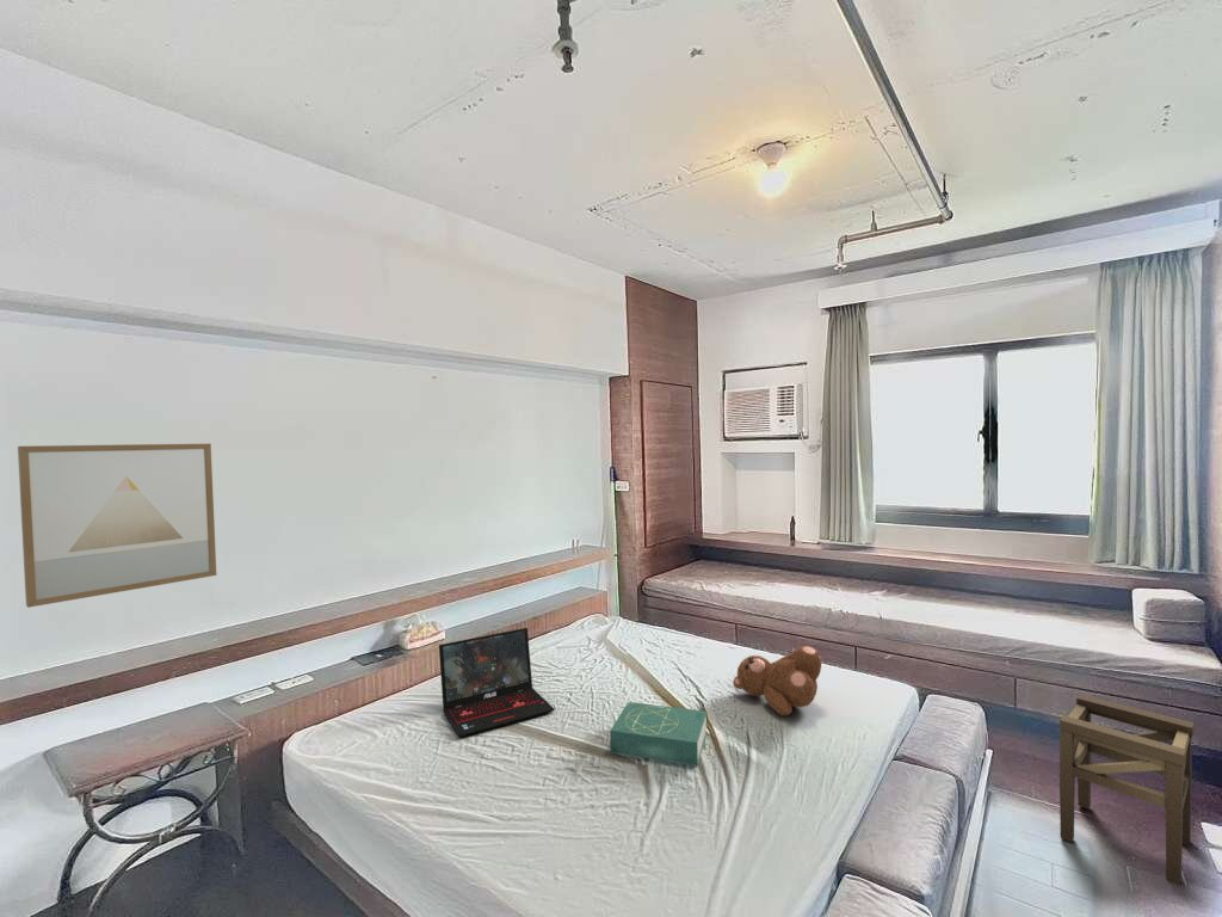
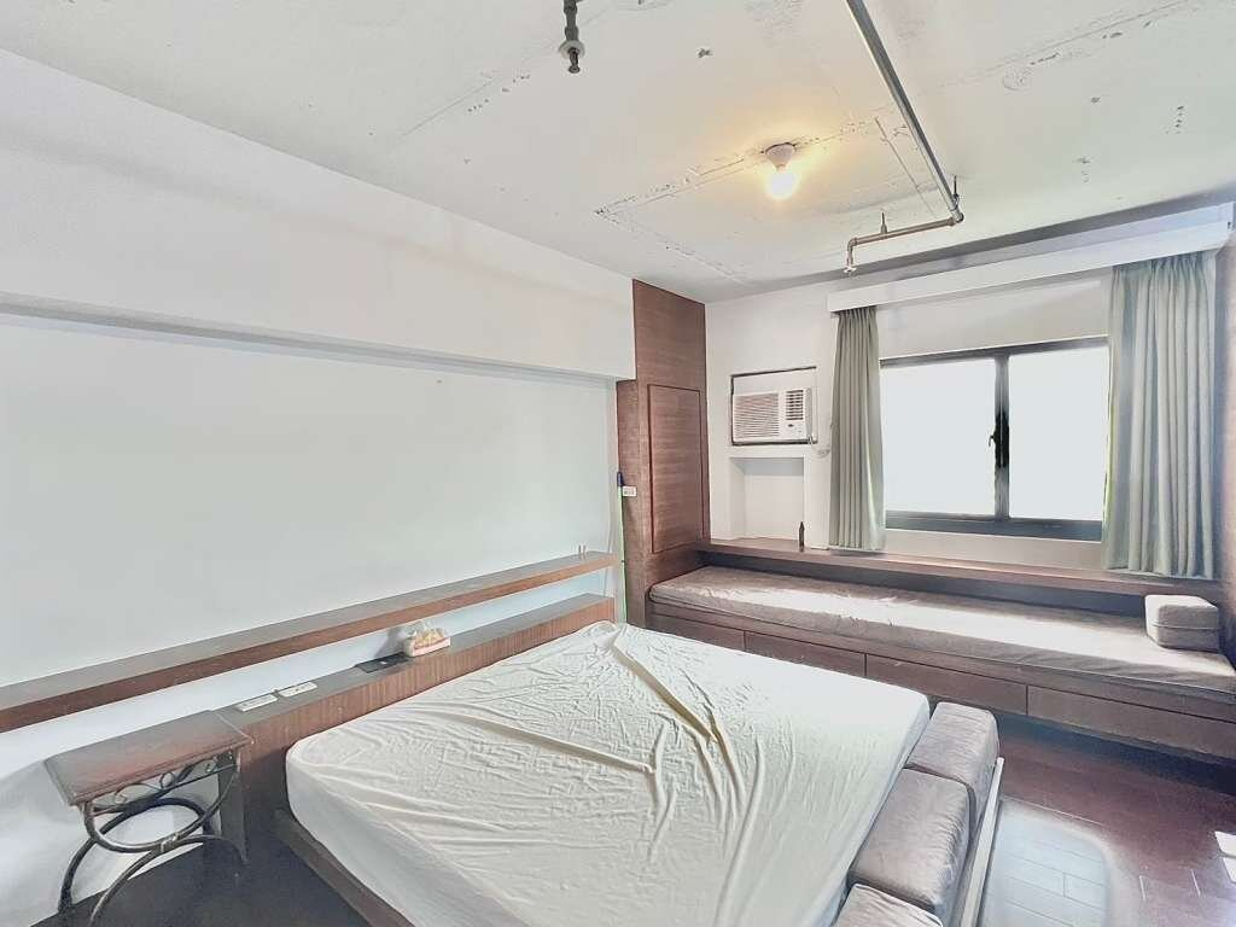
- teddy bear (777, 671)
- laptop (495, 678)
- stool (1125, 781)
- wall art (126, 517)
- book (660, 731)
